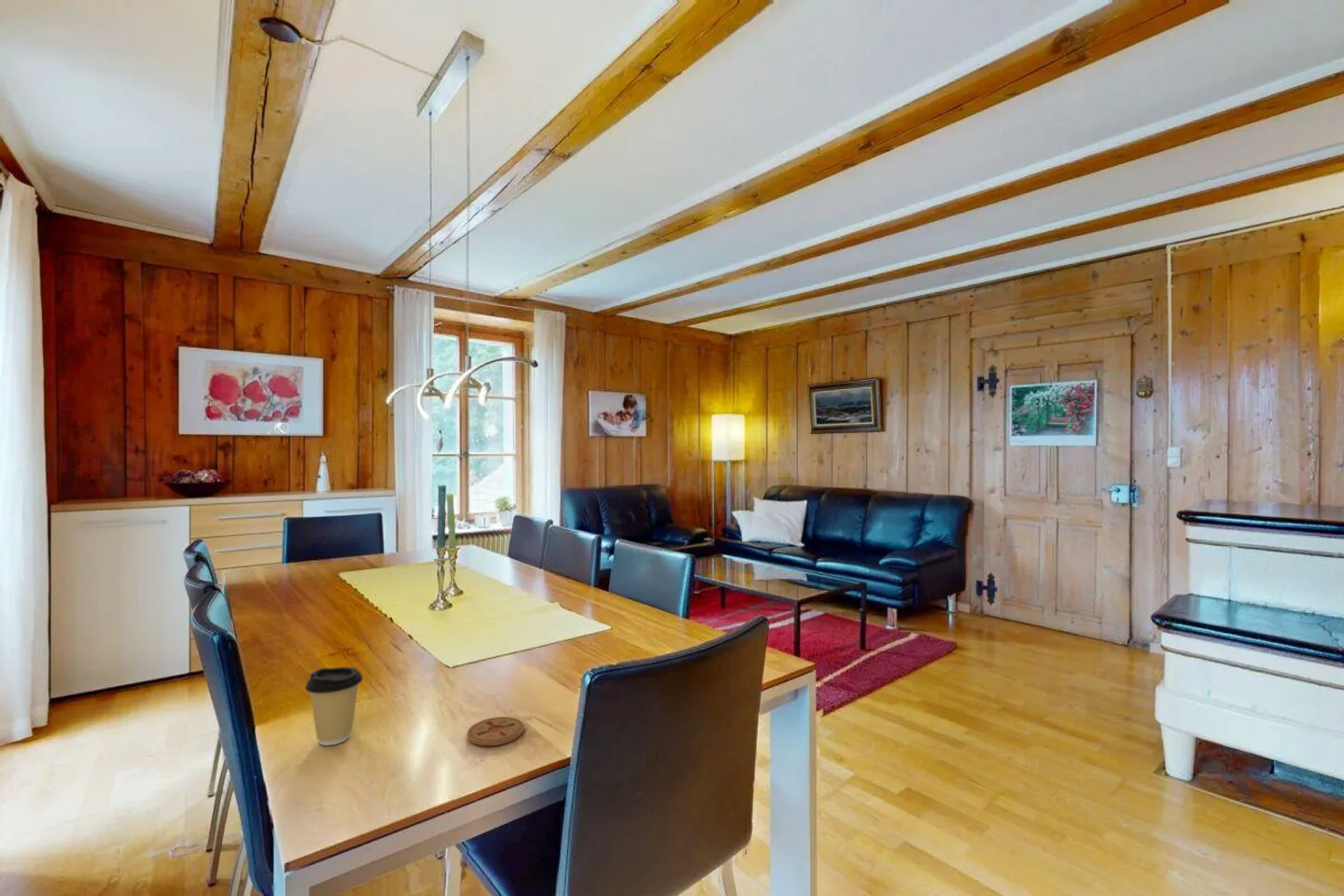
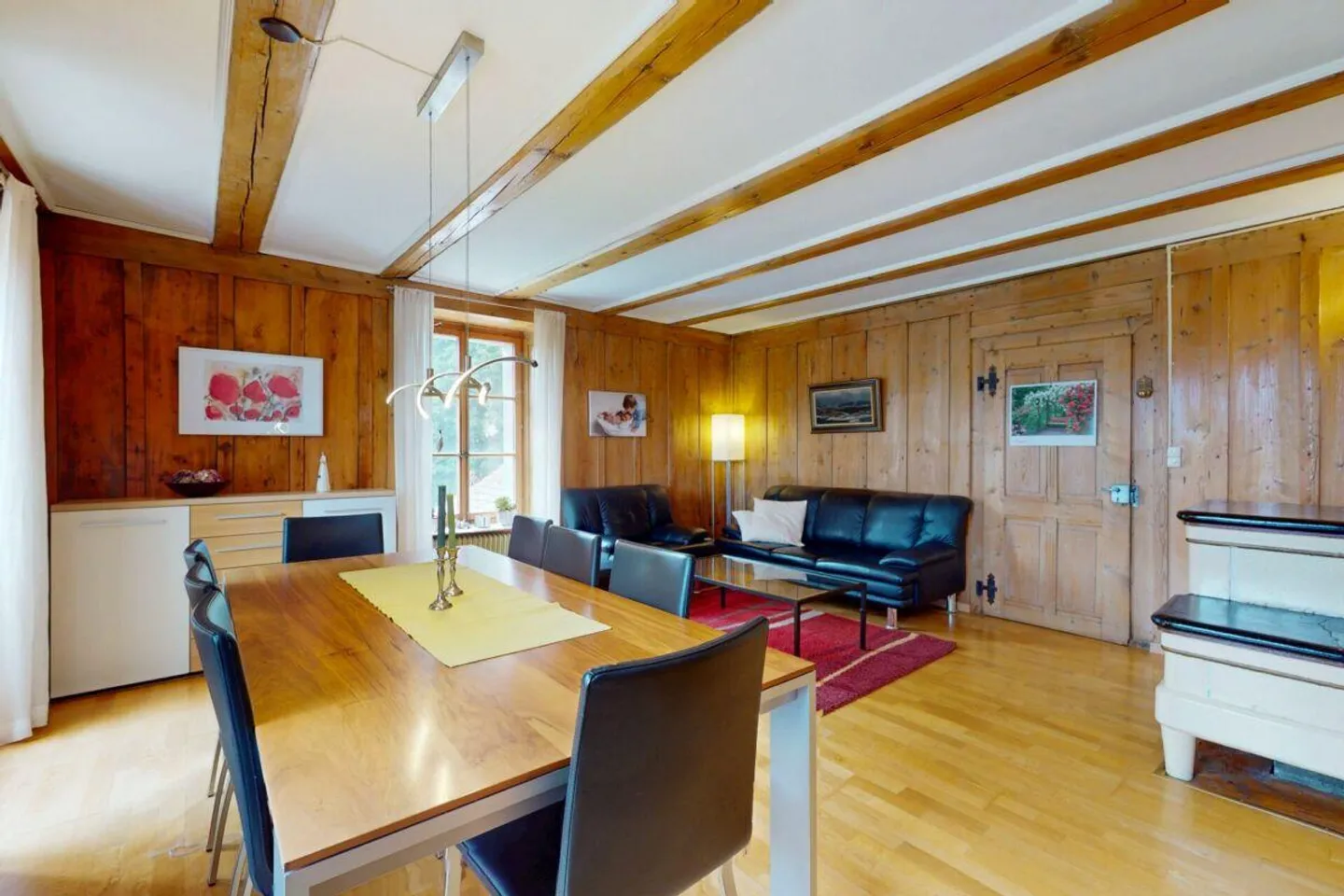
- coaster (496, 730)
- coffee cup (334, 705)
